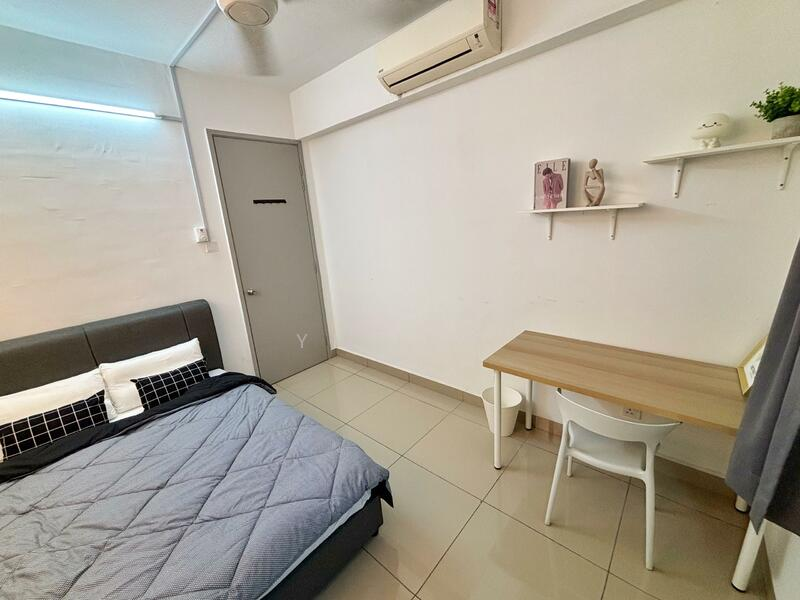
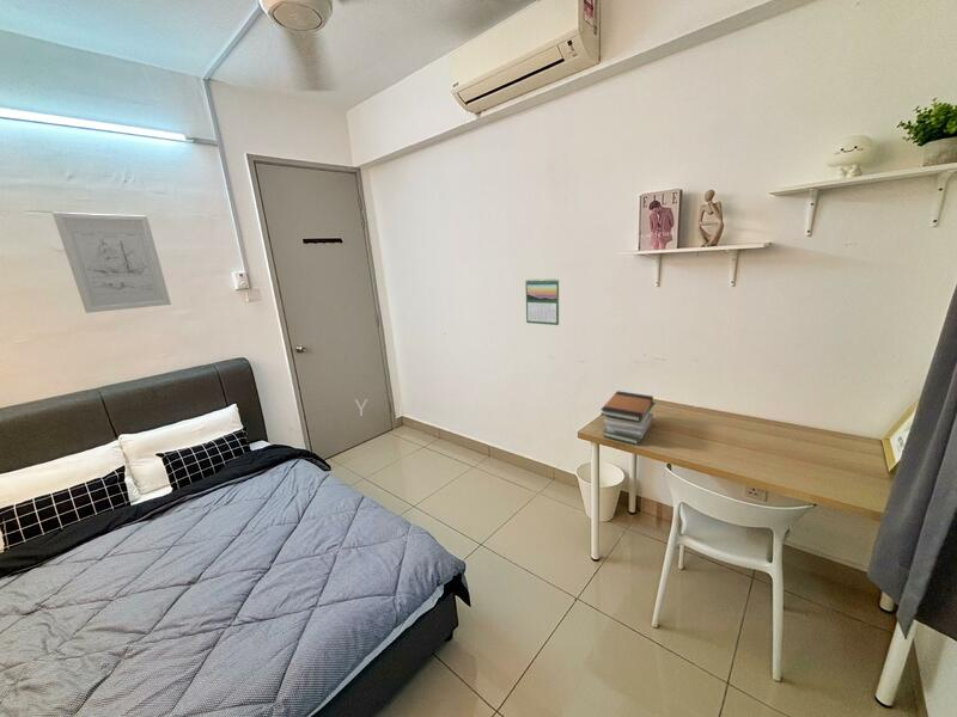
+ book stack (628, 416)
+ calendar (542, 301)
+ wall art (117, 262)
